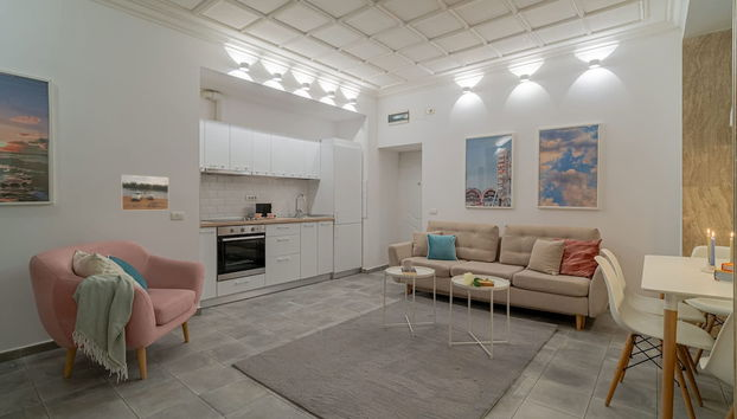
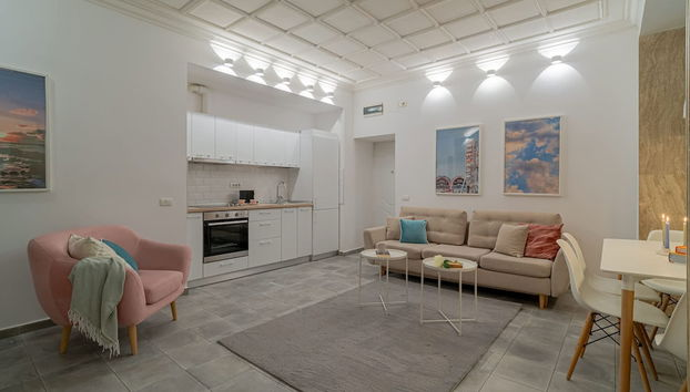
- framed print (145, 193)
